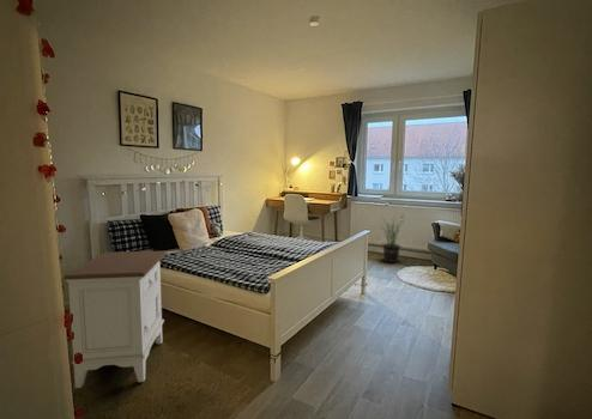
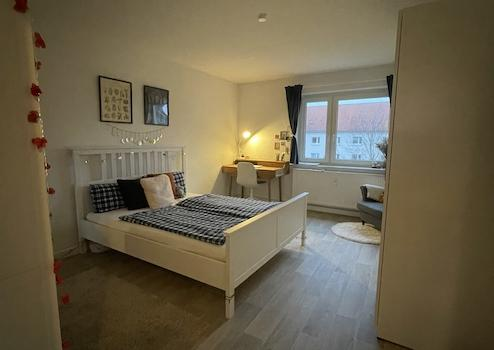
- nightstand (125, 311)
- potted plant (391, 237)
